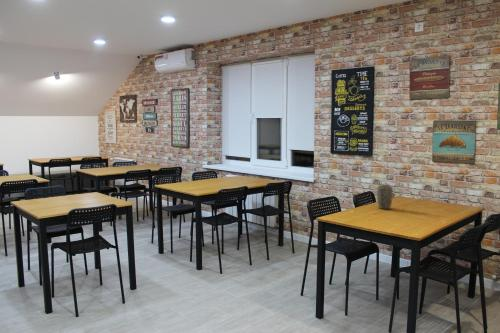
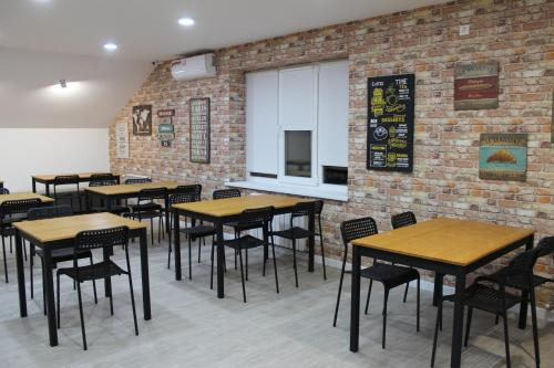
- plant pot (384, 197)
